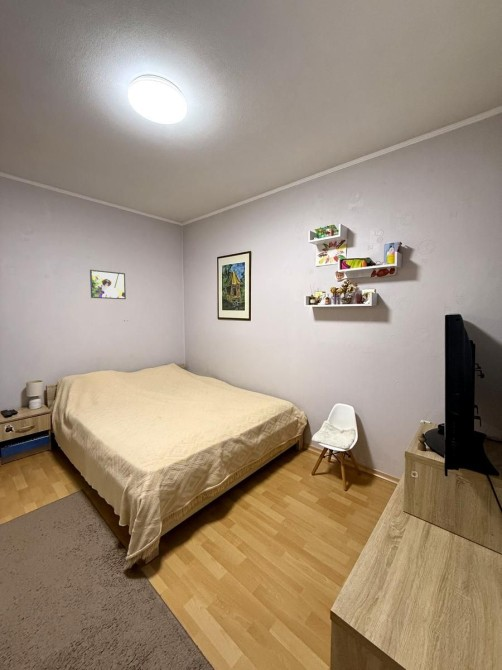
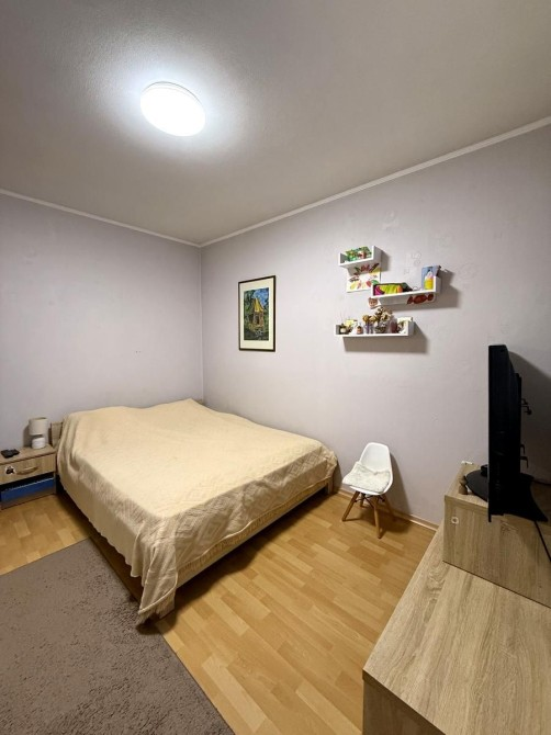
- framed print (108, 285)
